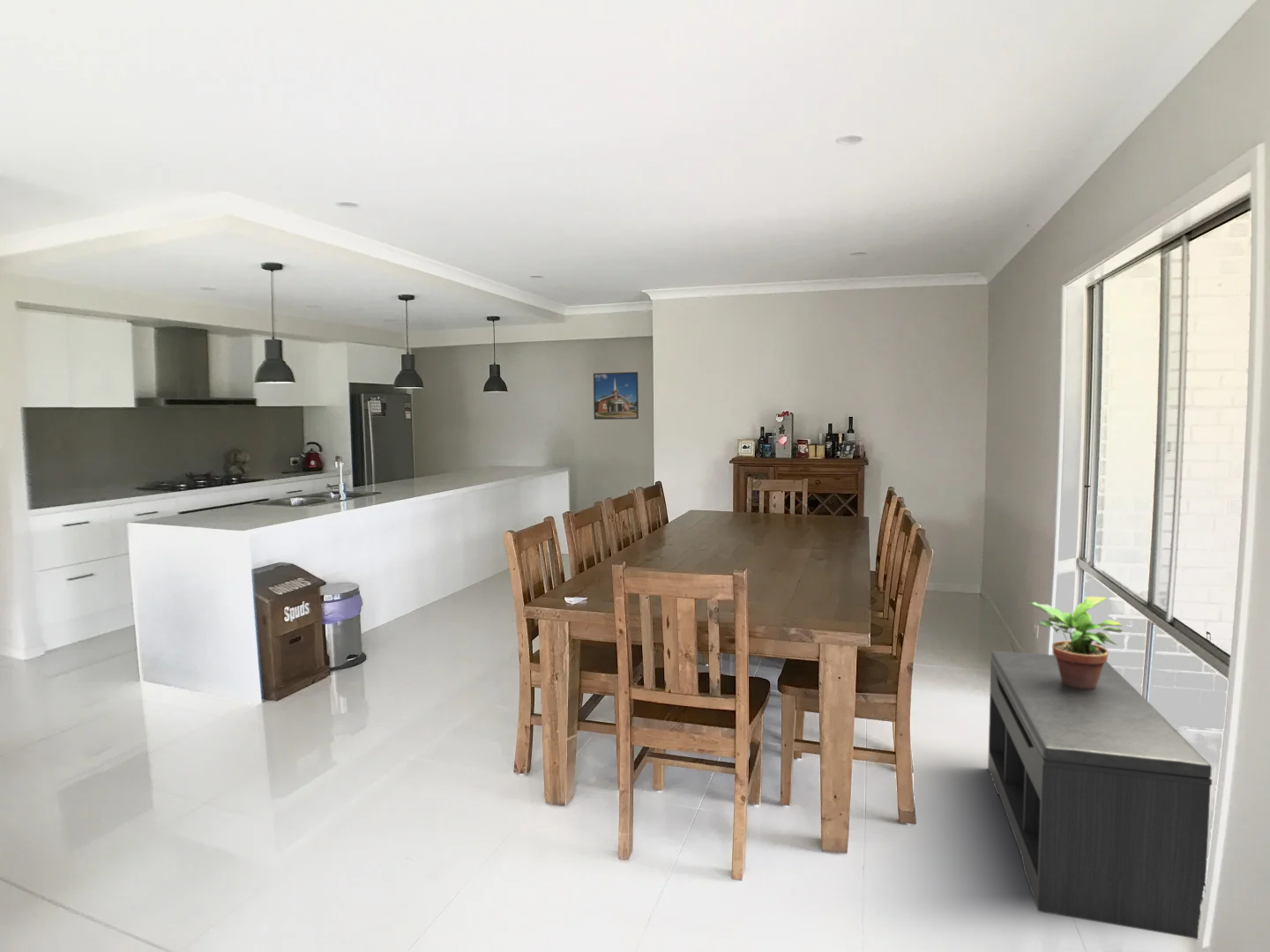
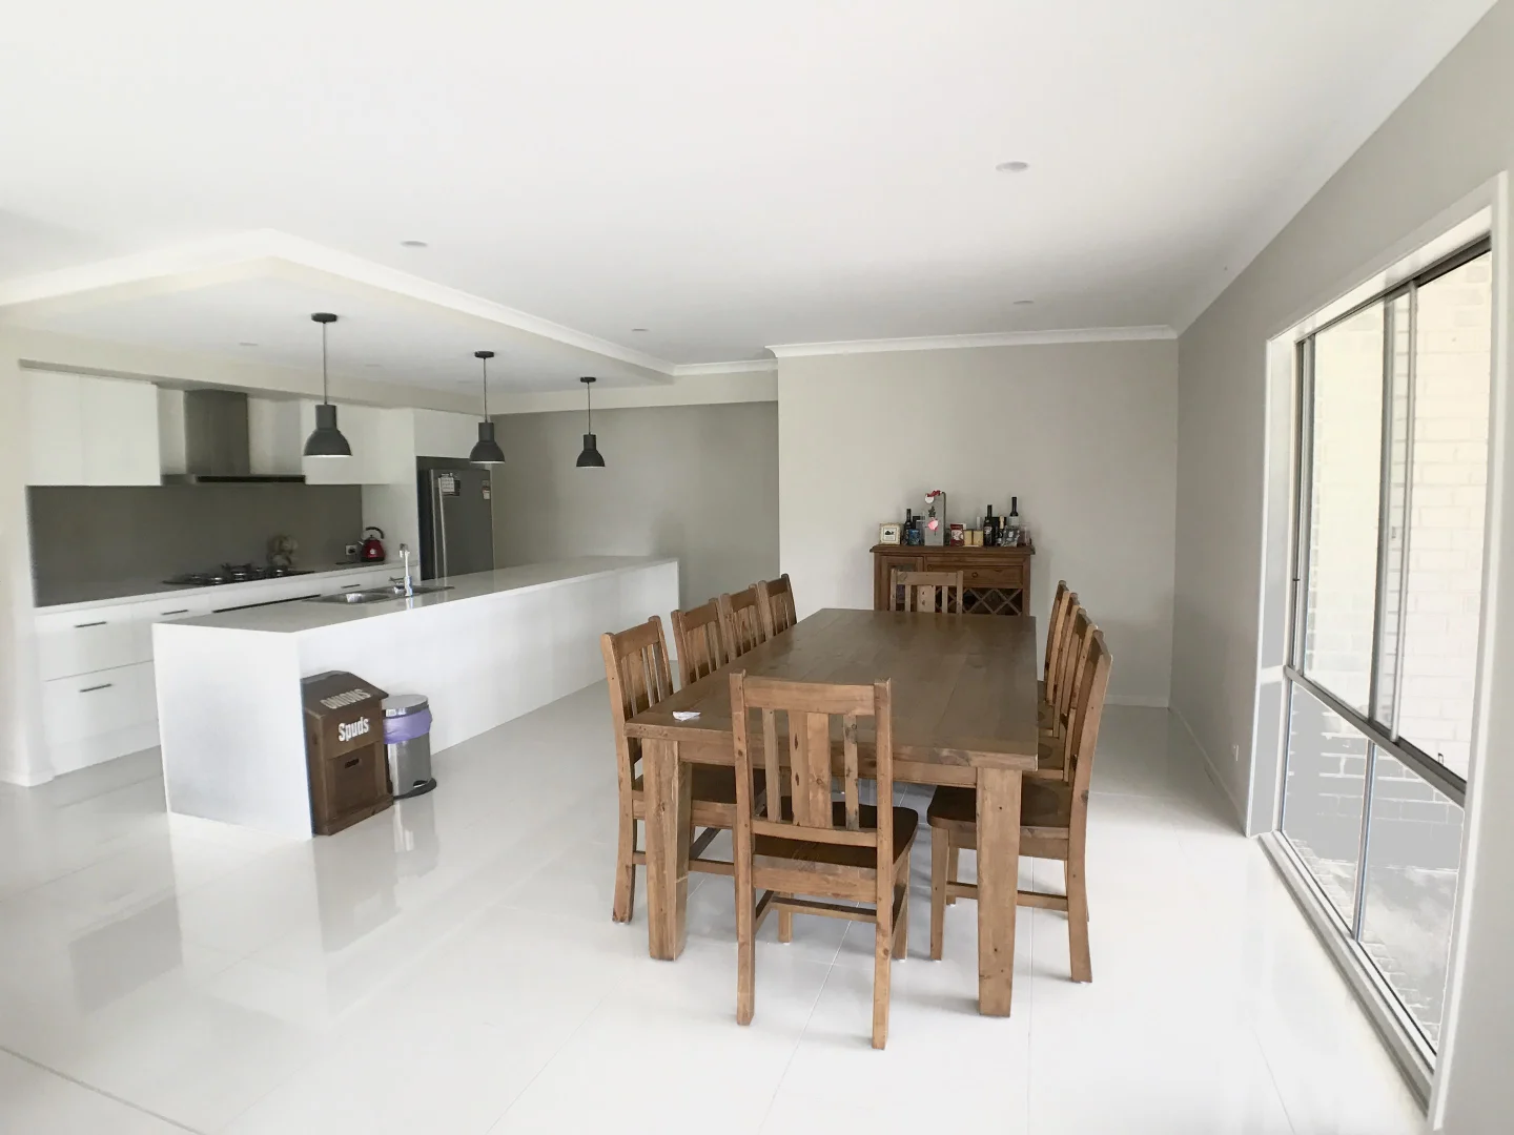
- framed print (616, 396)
- bench (1077, 767)
- potted plant (1072, 642)
